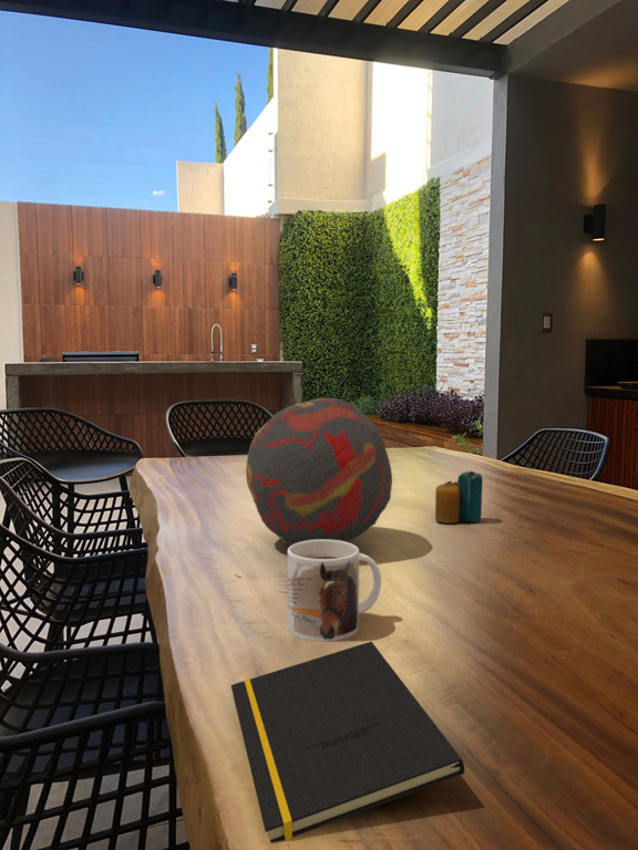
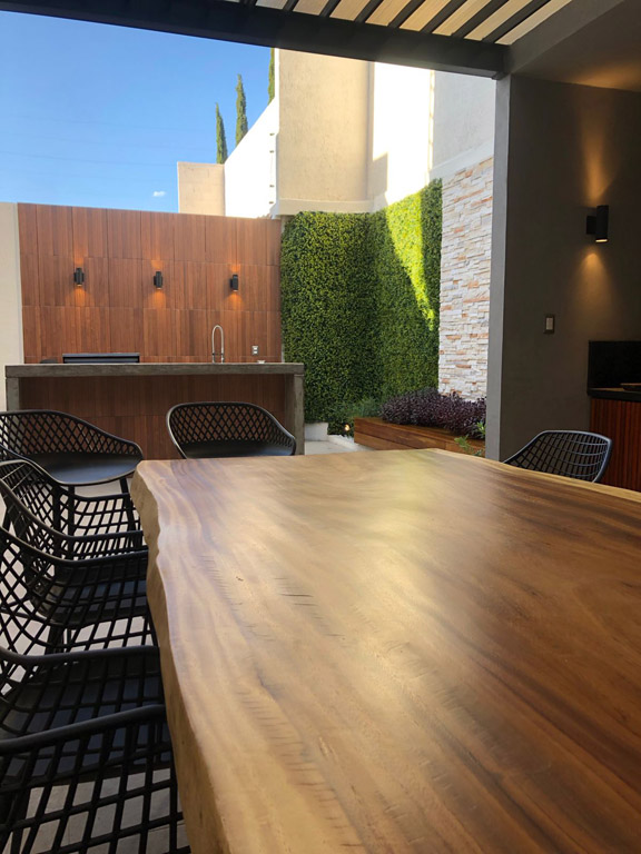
- notepad (330, 723)
- mug (331, 588)
- candle (451, 494)
- decorative orb (319, 470)
